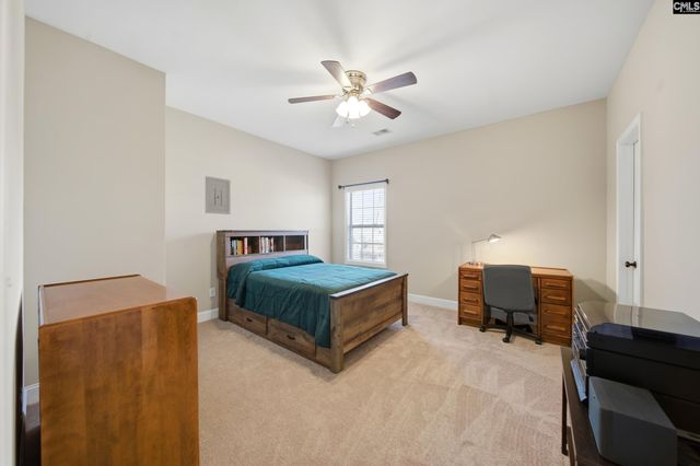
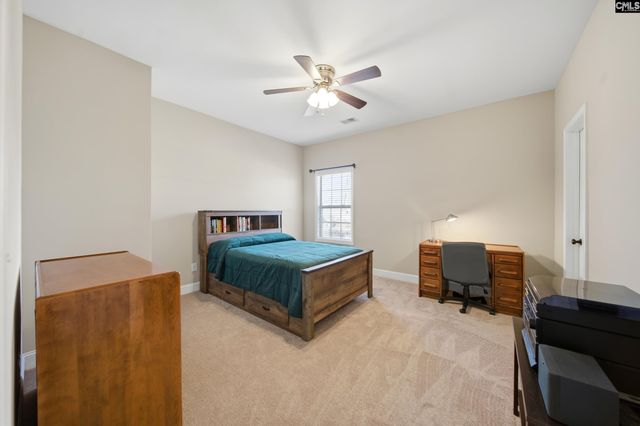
- wall art (218, 196)
